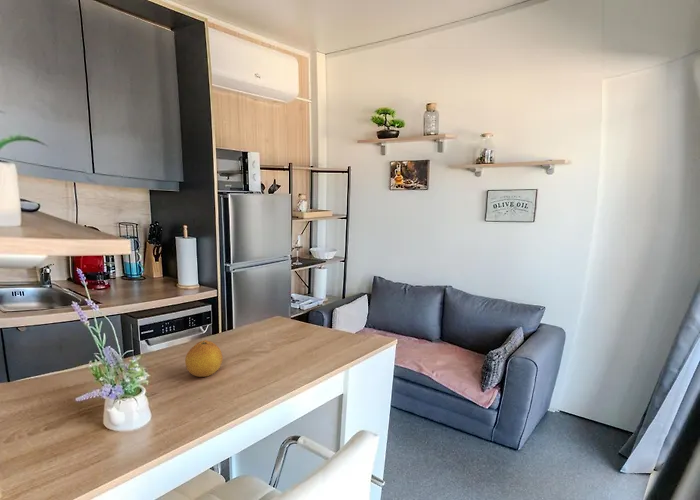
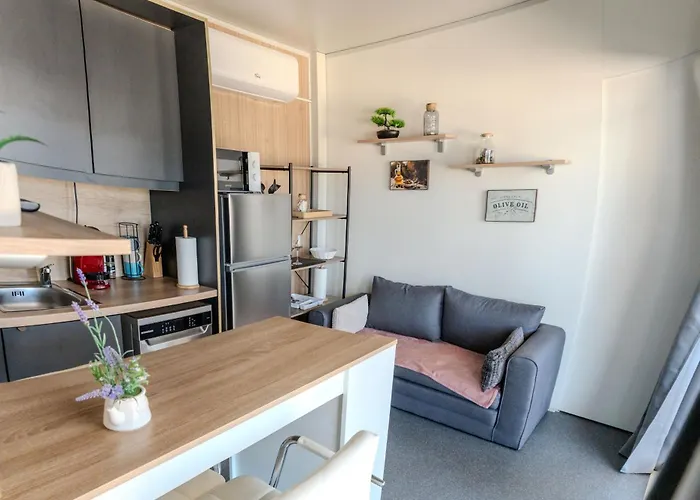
- fruit (204, 357)
